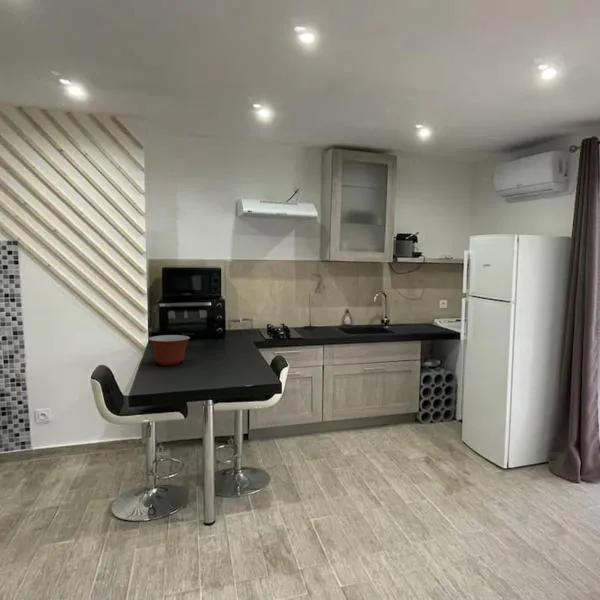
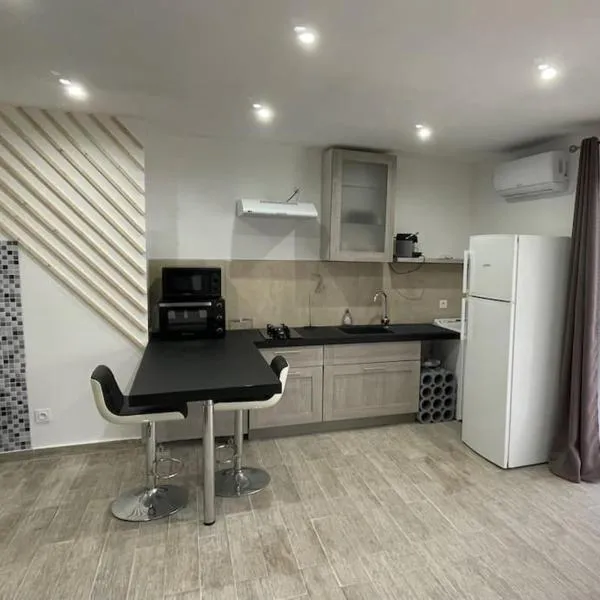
- mixing bowl (169, 350)
